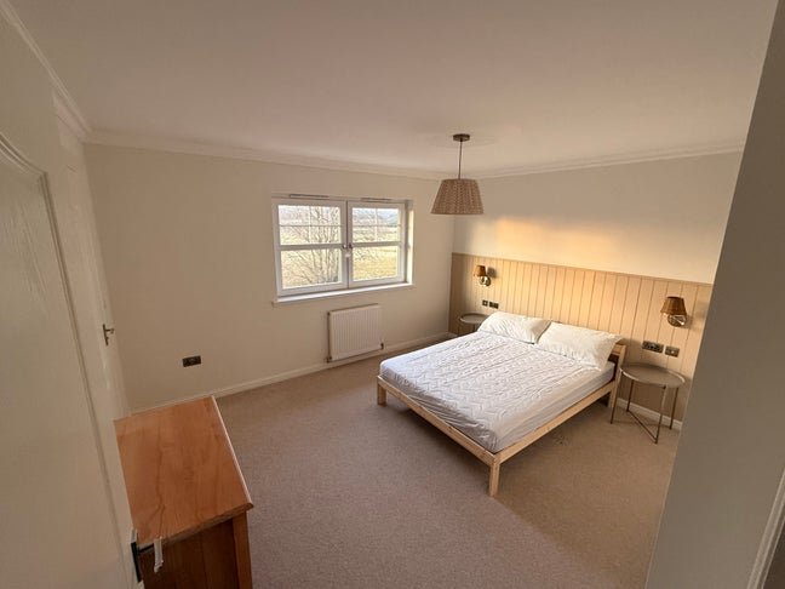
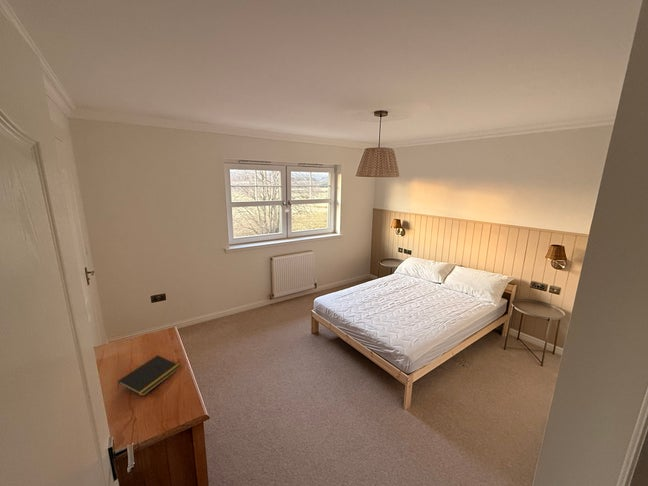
+ notepad (150, 373)
